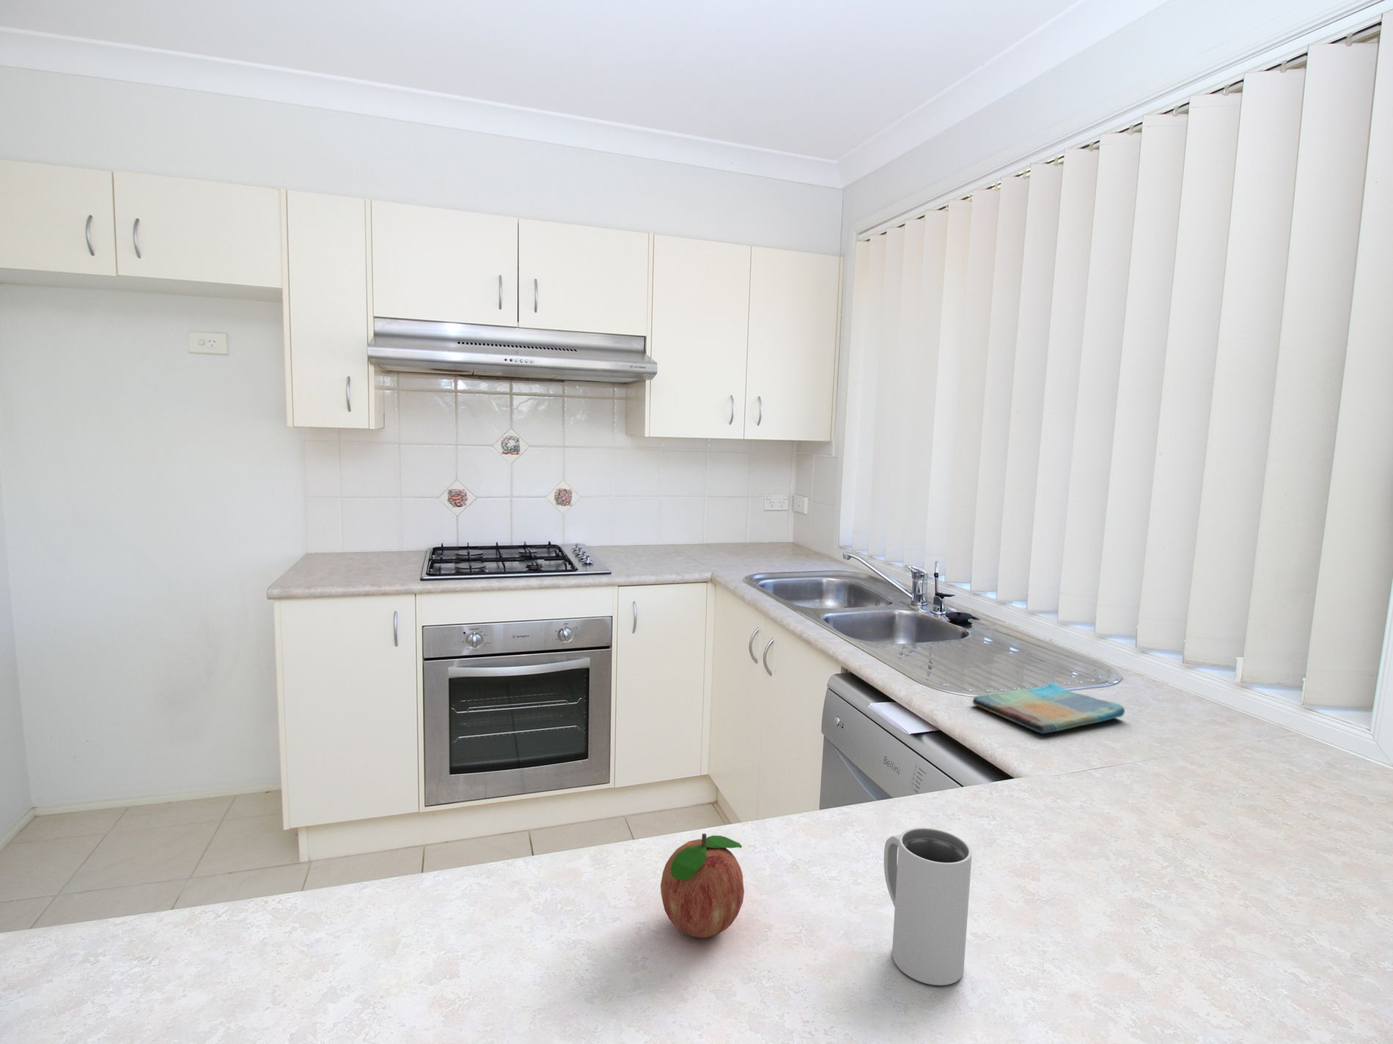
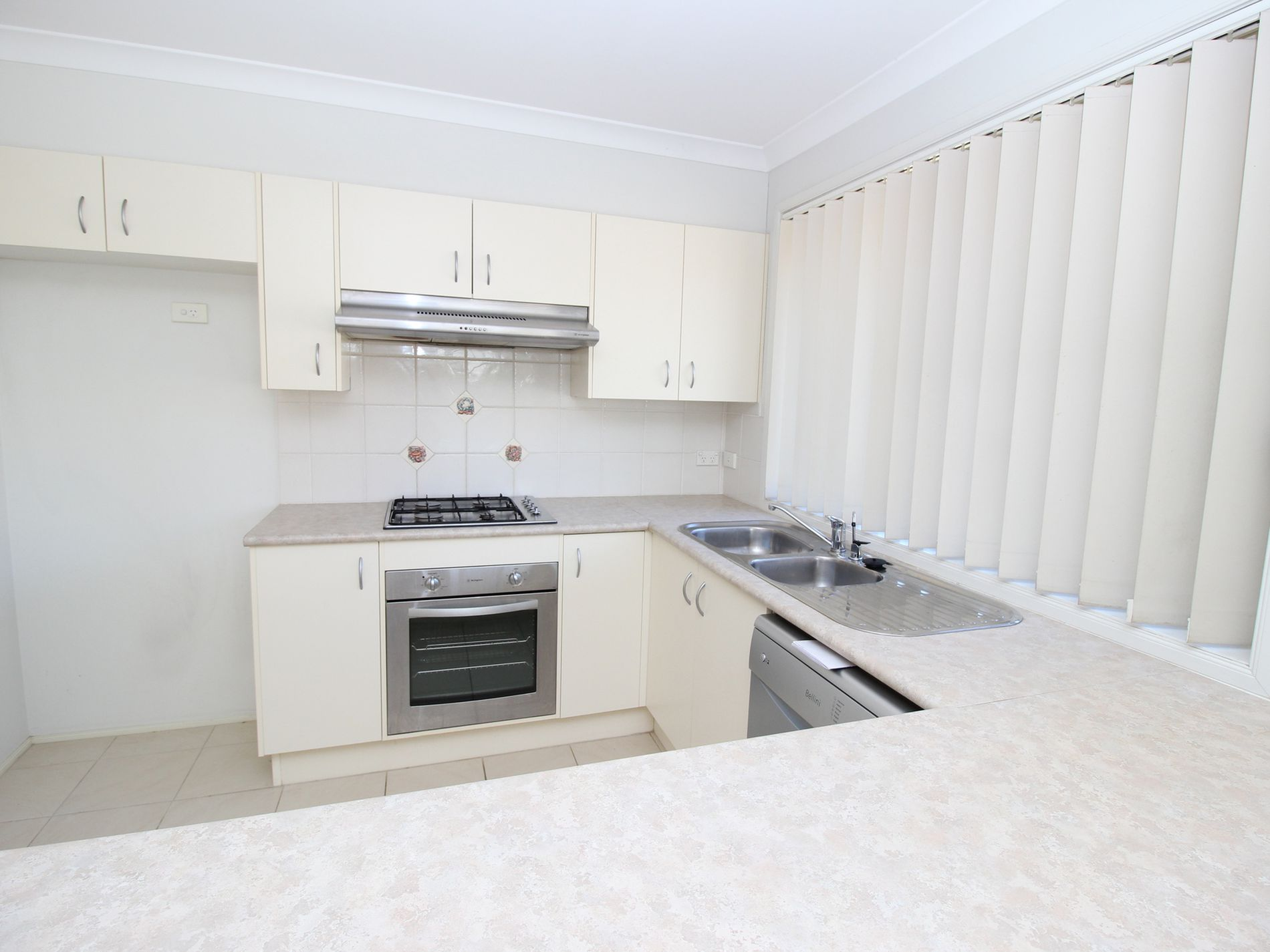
- mug (919, 894)
- dish towel (1047, 705)
- fruit (703, 880)
